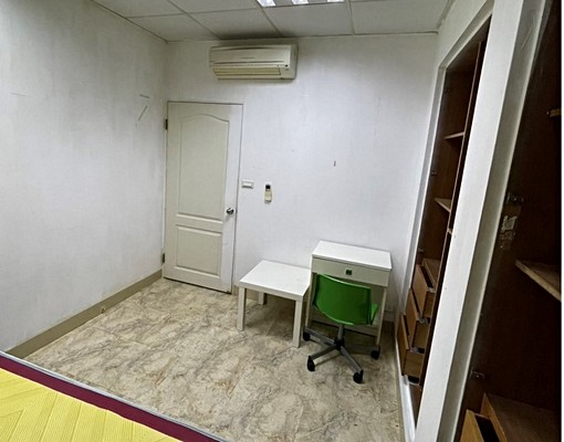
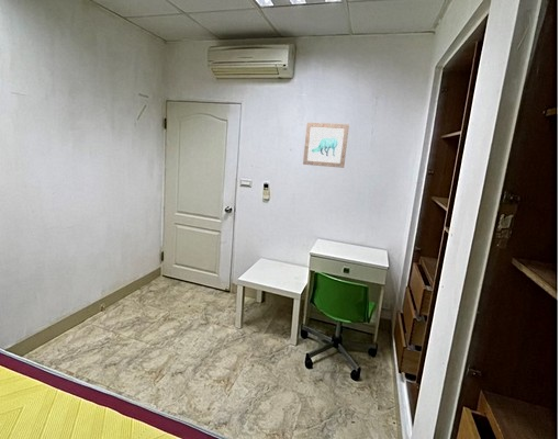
+ wall art (325, 145)
